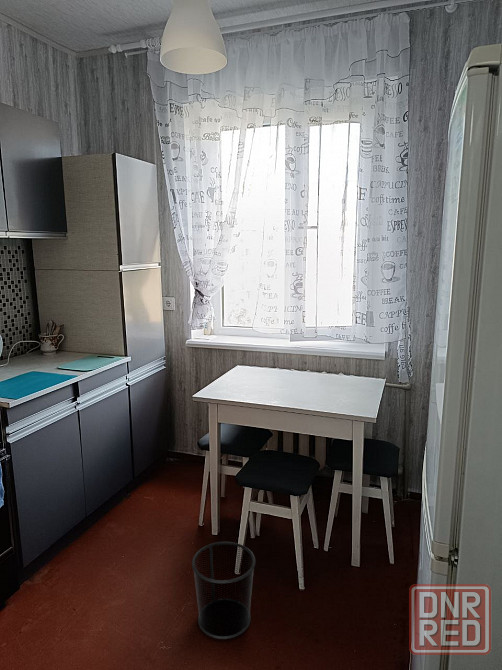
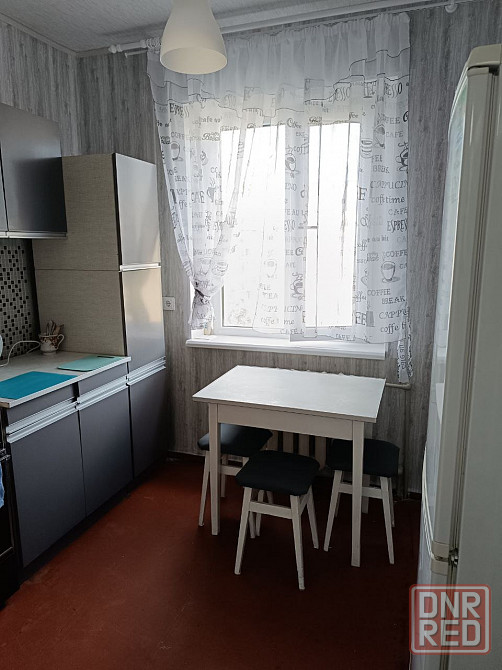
- waste bin (224, 590)
